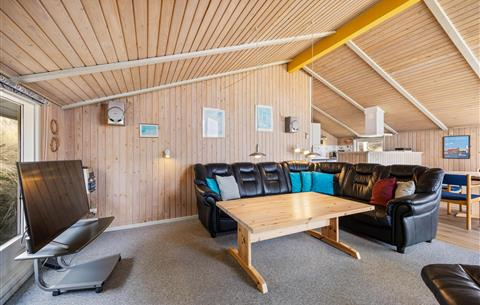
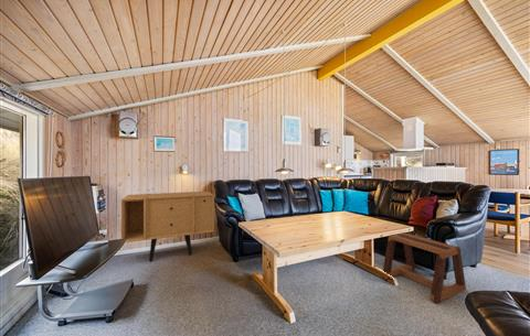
+ stool (413, 261)
+ sideboard (170, 224)
